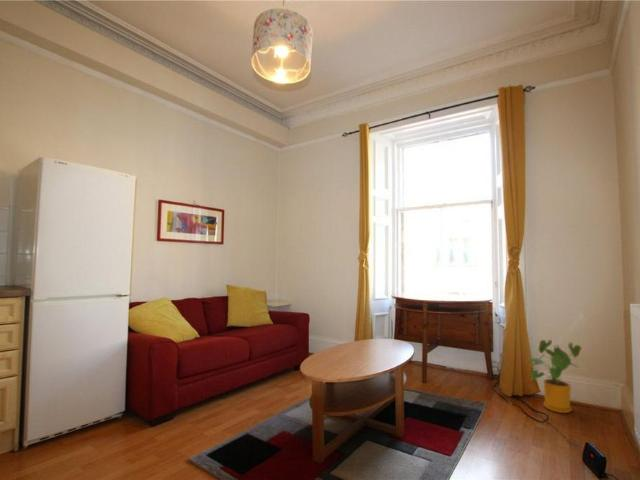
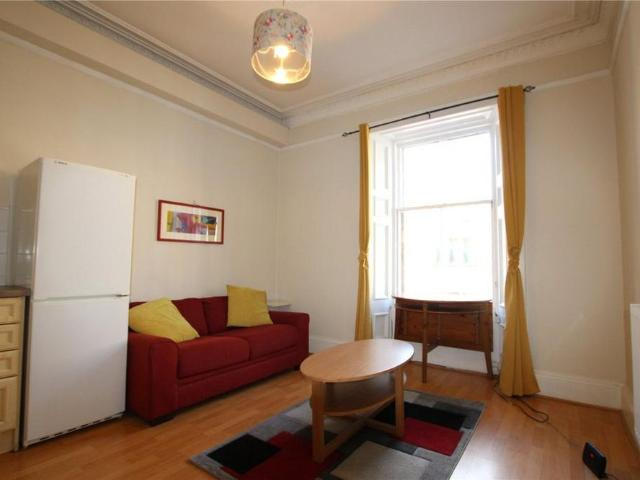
- house plant (554, 375)
